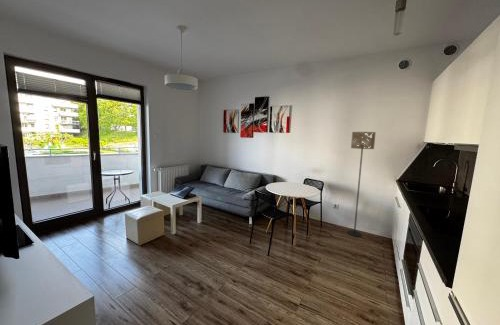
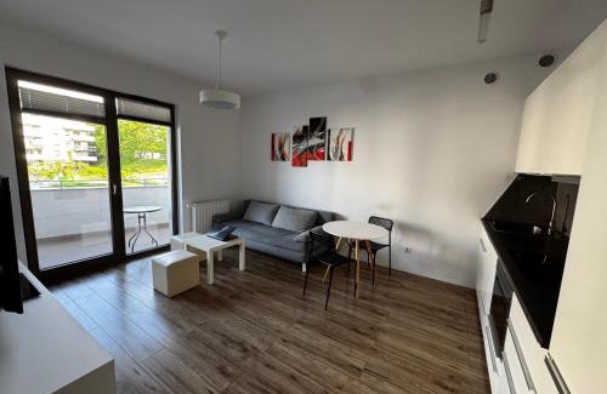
- floor lamp (358, 184)
